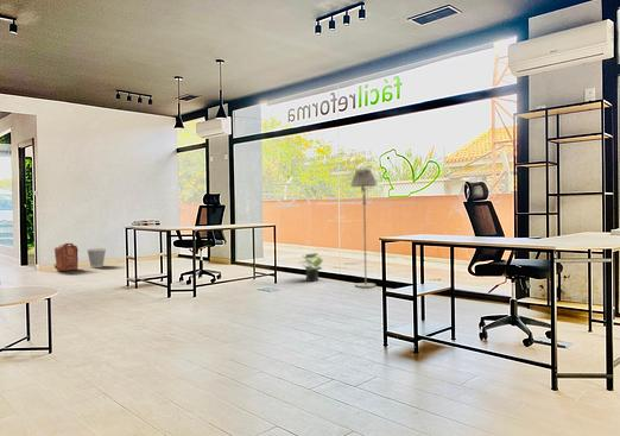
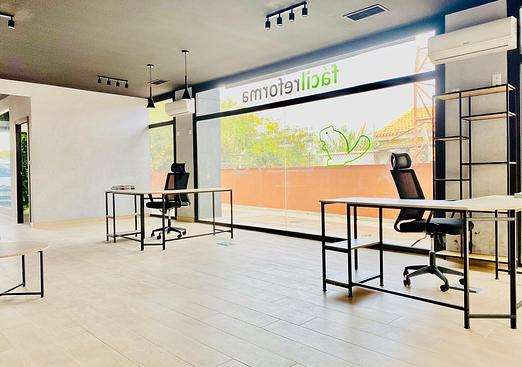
- backpack (65, 257)
- floor lamp (365, 227)
- wastebasket (96, 258)
- potted plant (310, 266)
